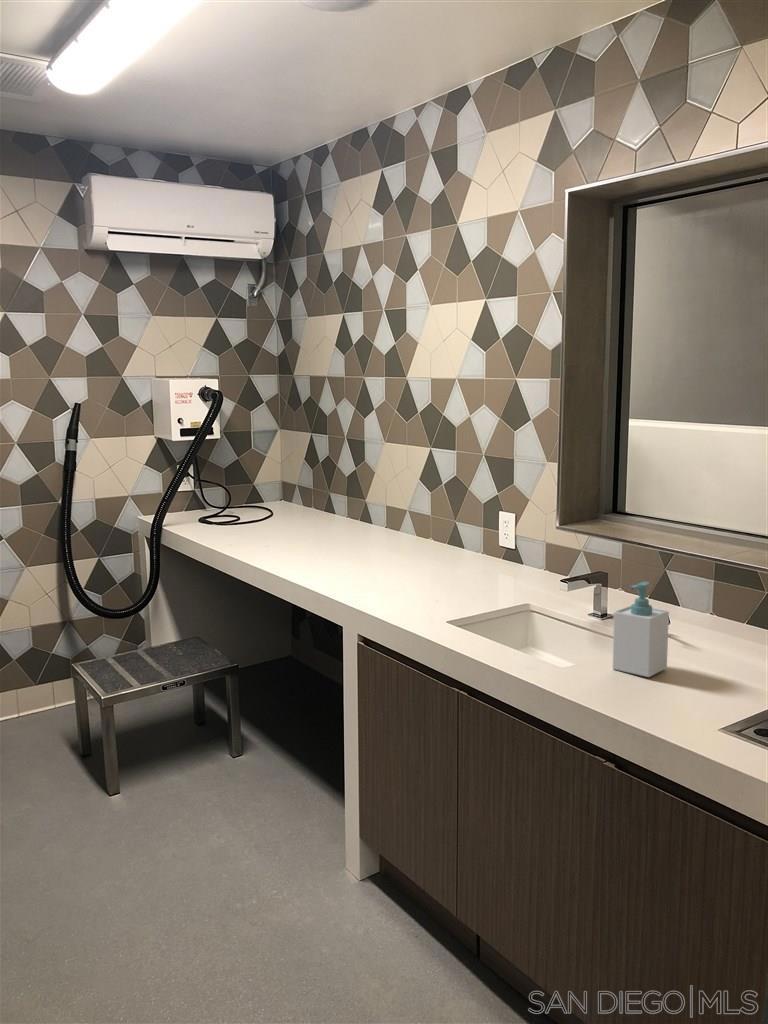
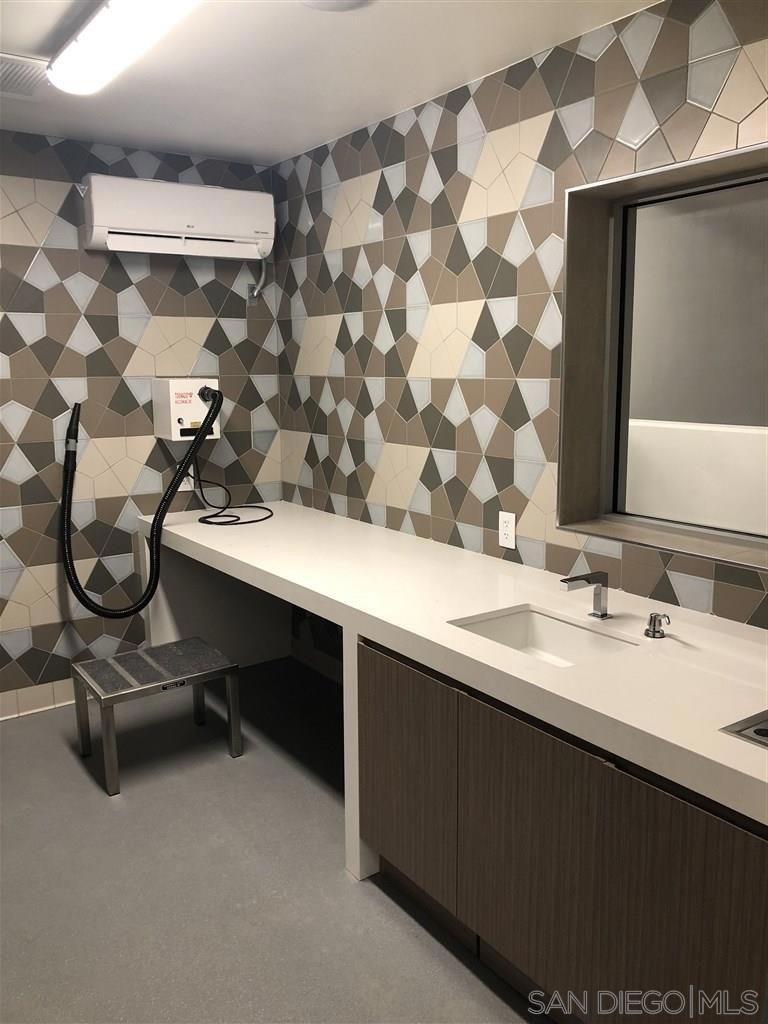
- soap bottle (640, 626)
